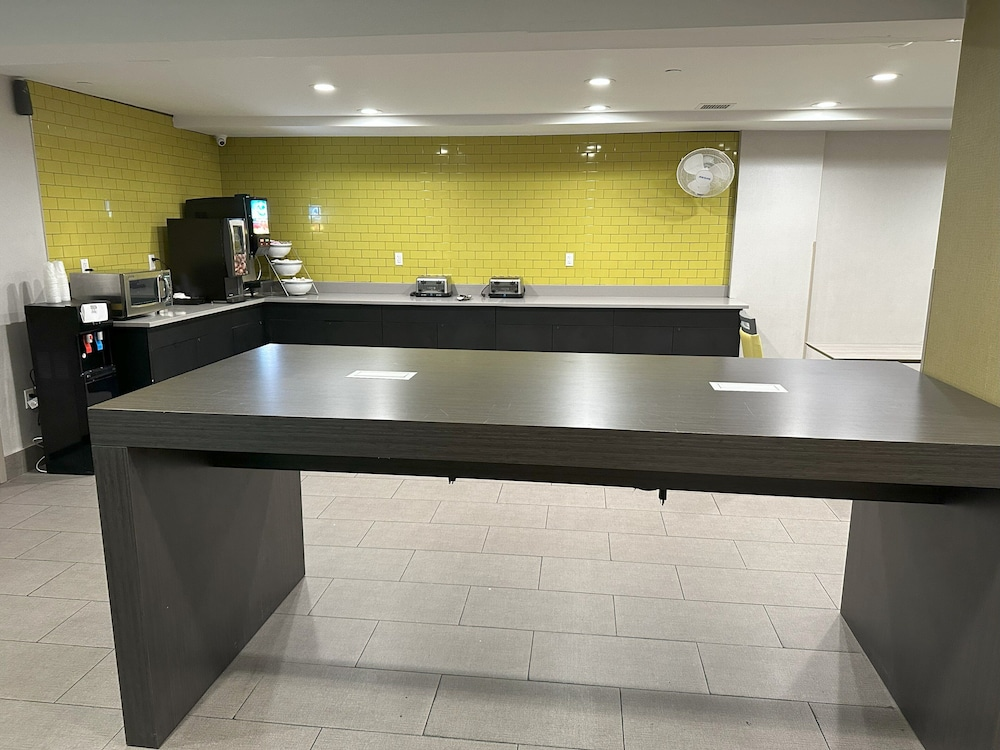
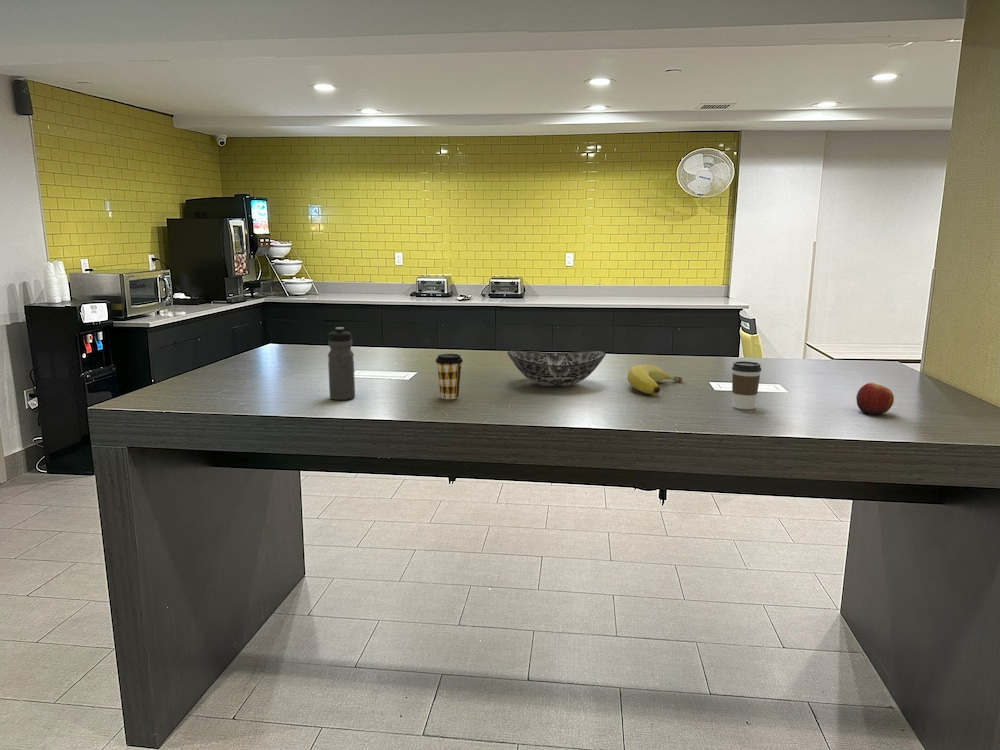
+ banana (660, 377)
+ coffee cup (449, 376)
+ bowl (555, 368)
+ water bottle (341, 362)
+ apple (875, 397)
+ coffee cup (745, 385)
